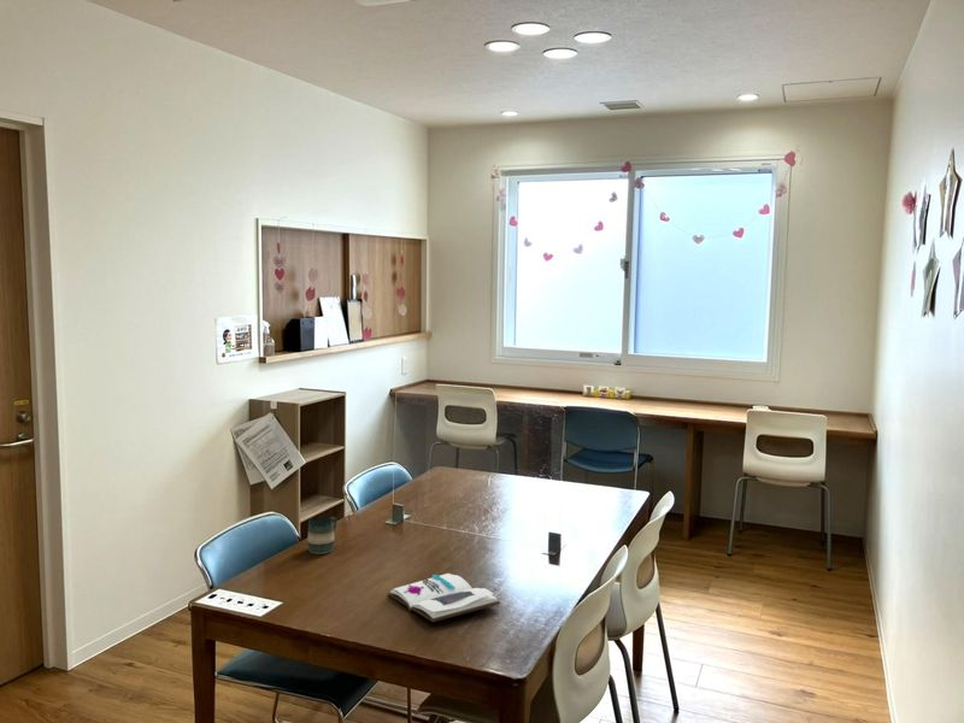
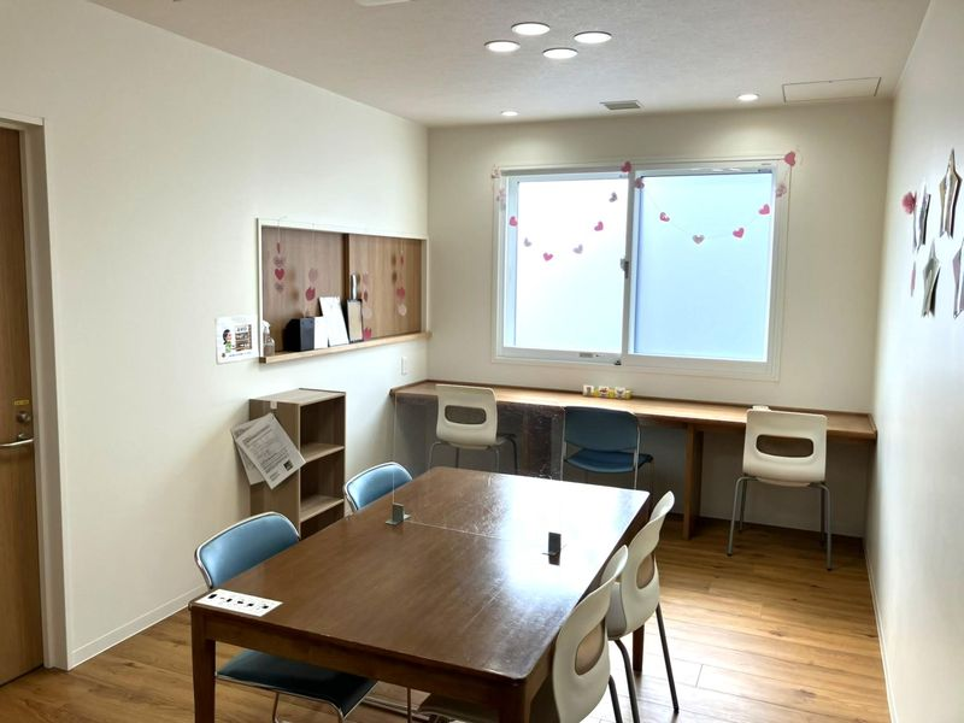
- mug (324, 533)
- book (442, 594)
